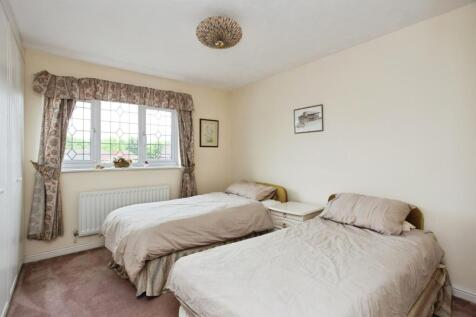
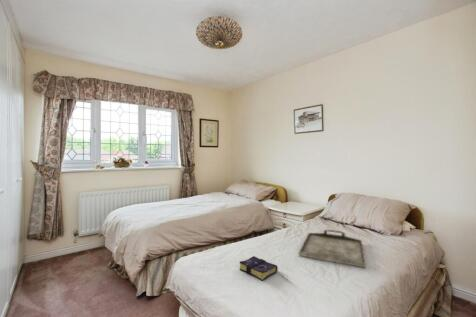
+ serving tray (332, 244)
+ book (258, 266)
